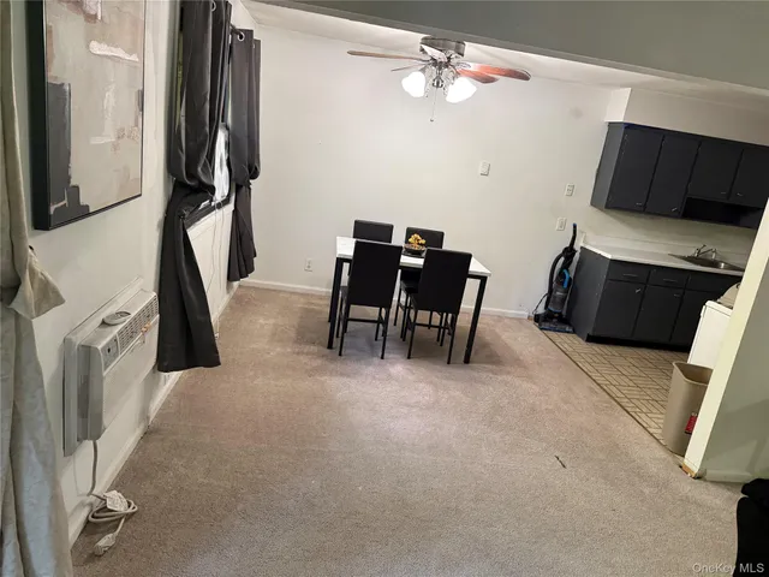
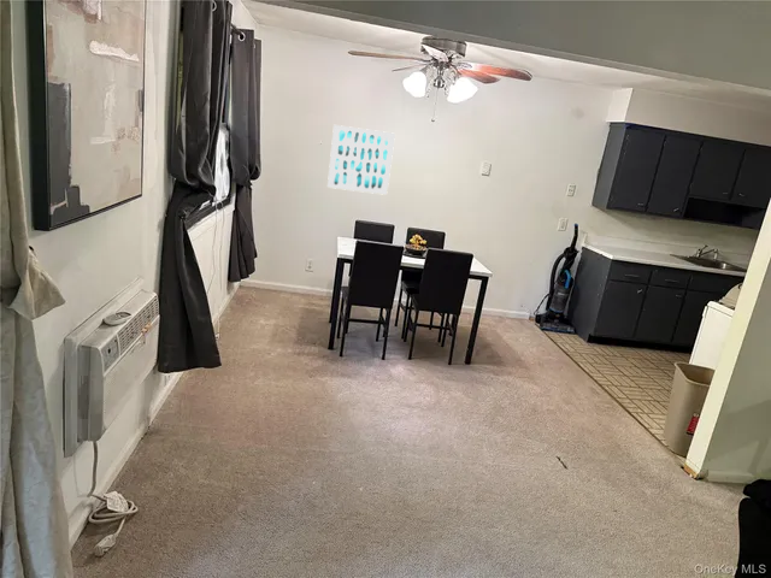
+ wall art (360, 160)
